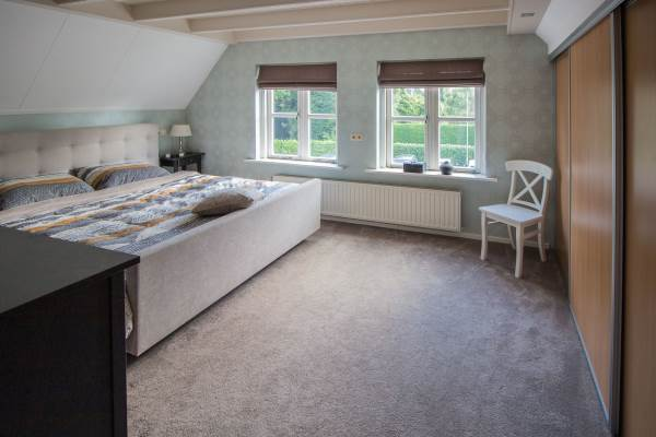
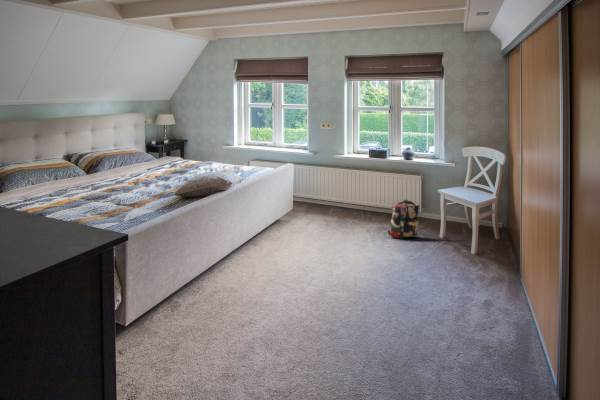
+ backpack (403, 218)
